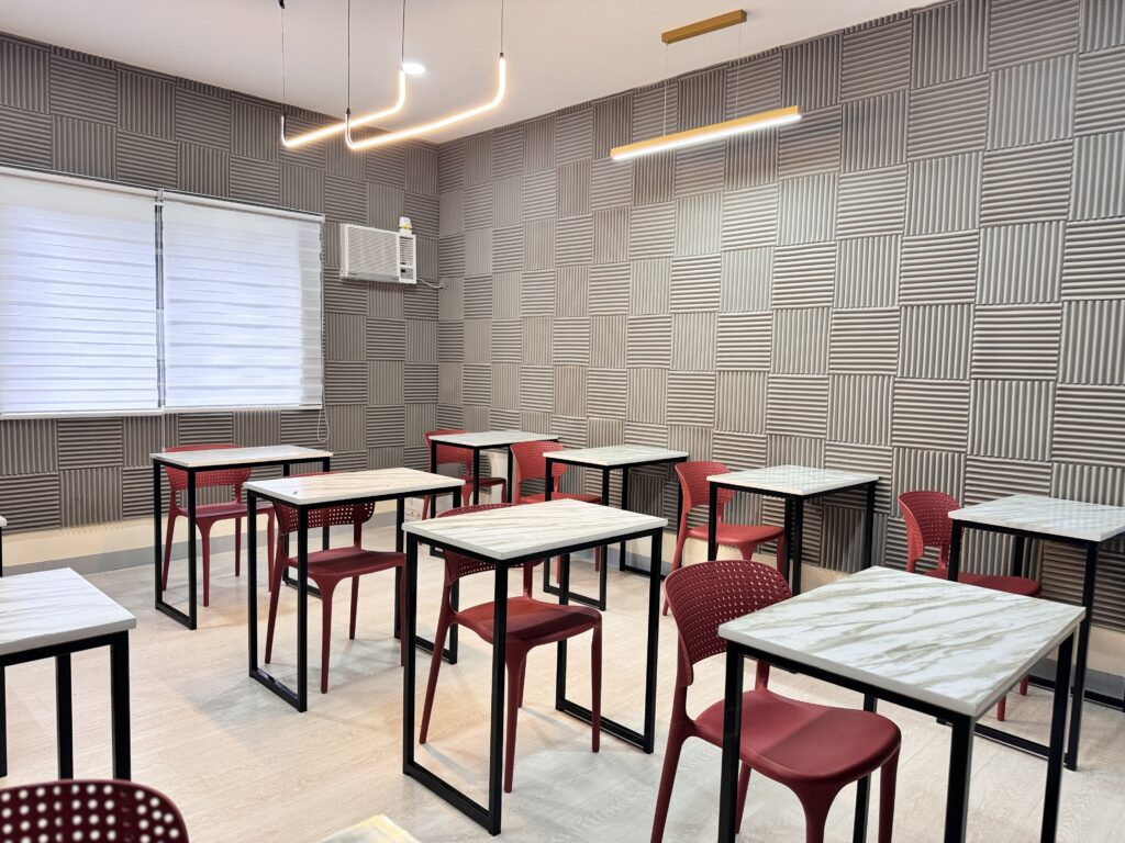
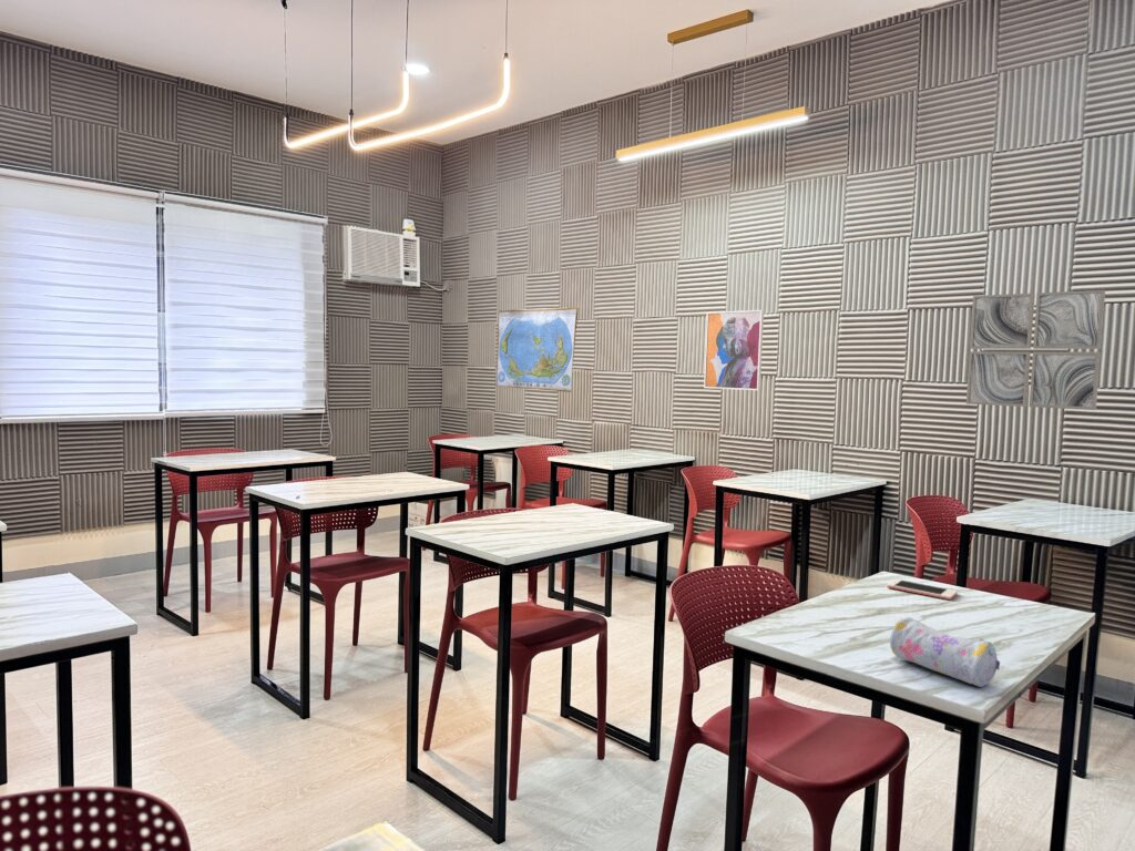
+ wall art (733, 350)
+ cell phone (921, 588)
+ pencil case (941, 649)
+ world map (534, 349)
+ wall art (1033, 348)
